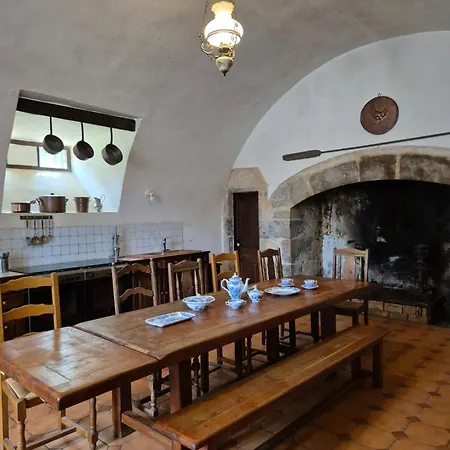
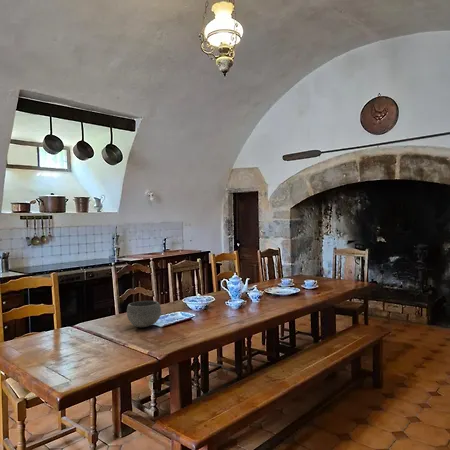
+ bowl (144, 314)
